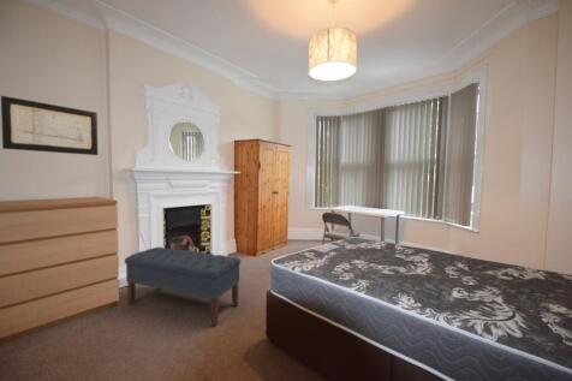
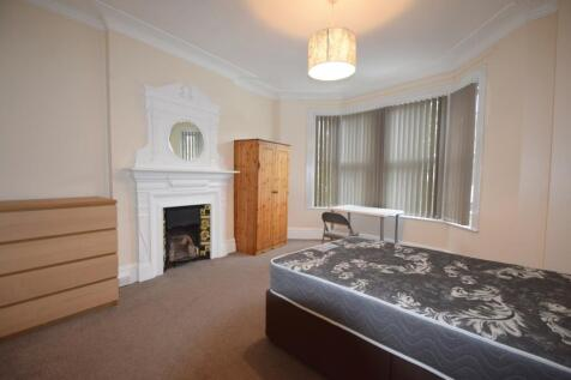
- bench (183, 279)
- wall art (54, 129)
